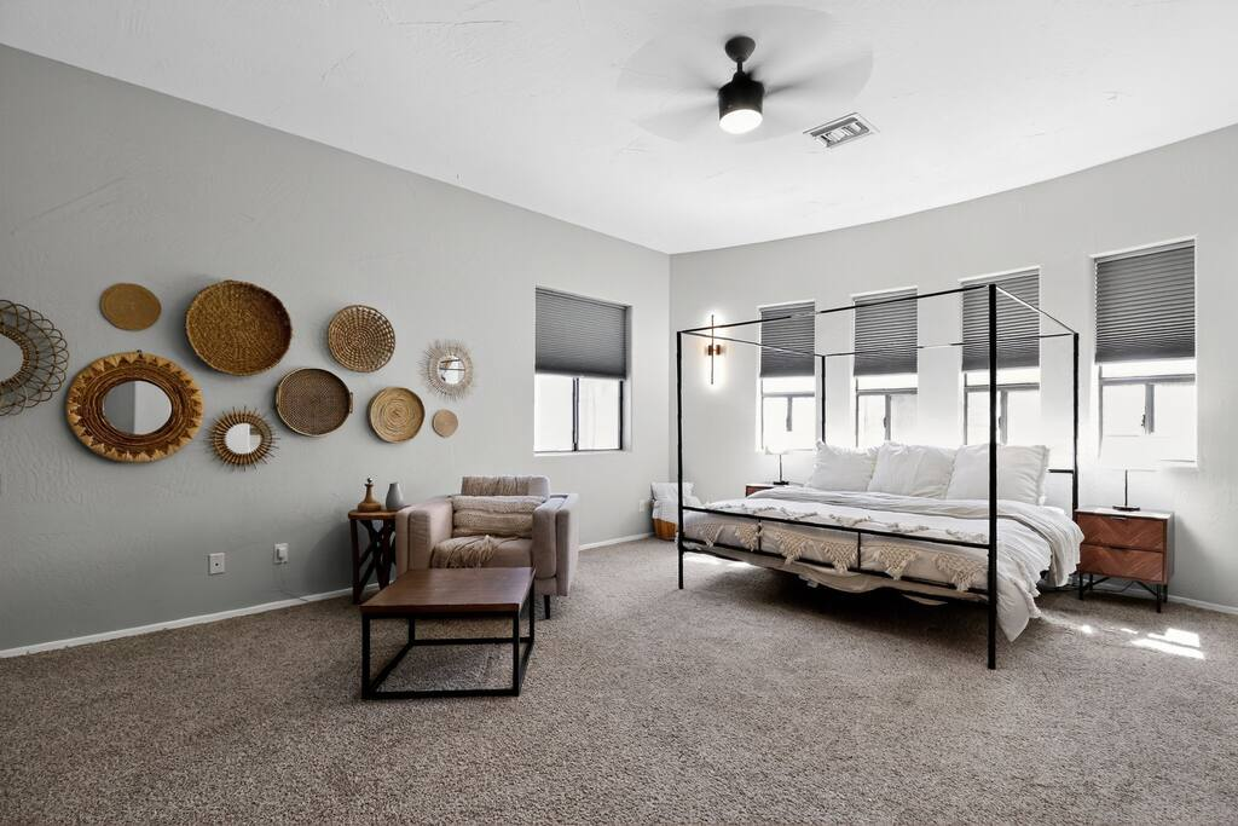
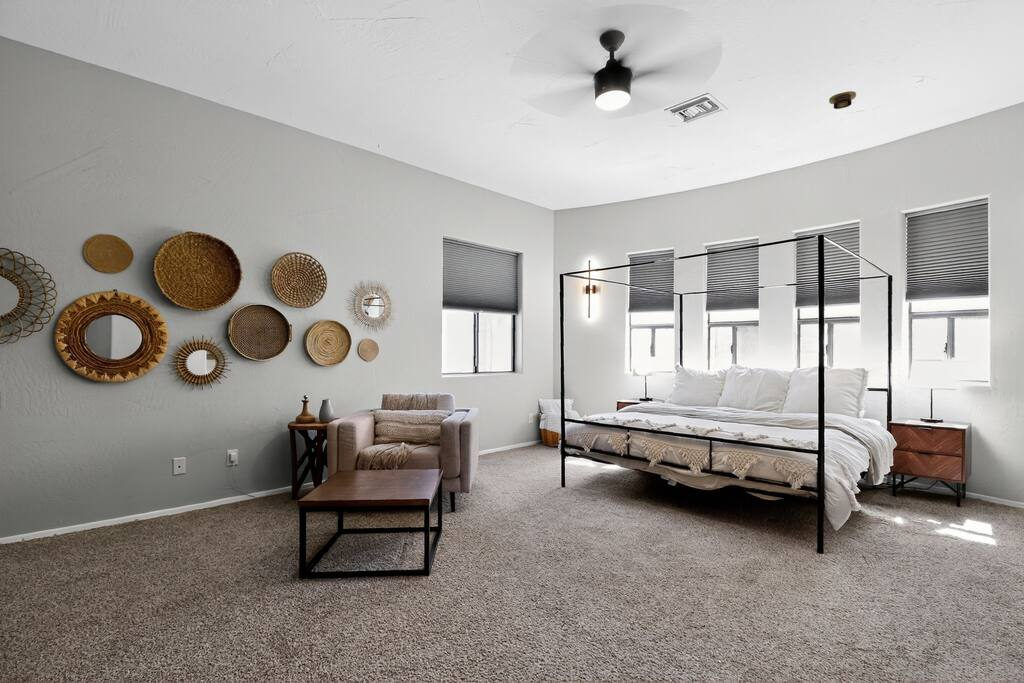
+ recessed light (842, 101)
